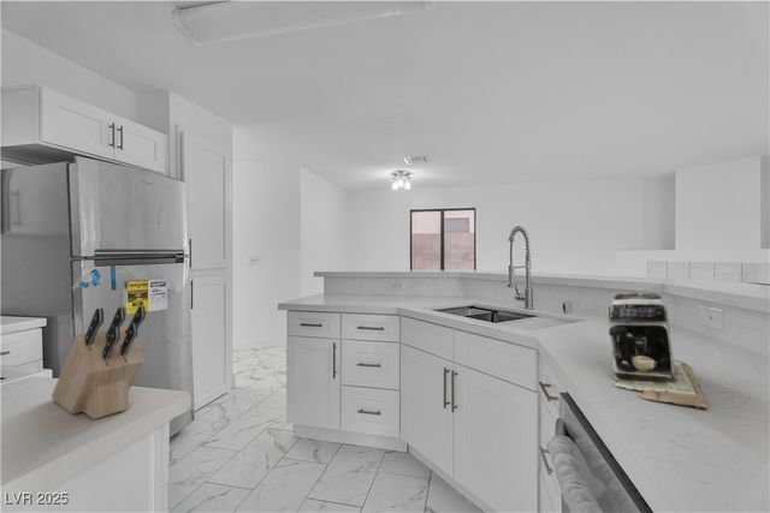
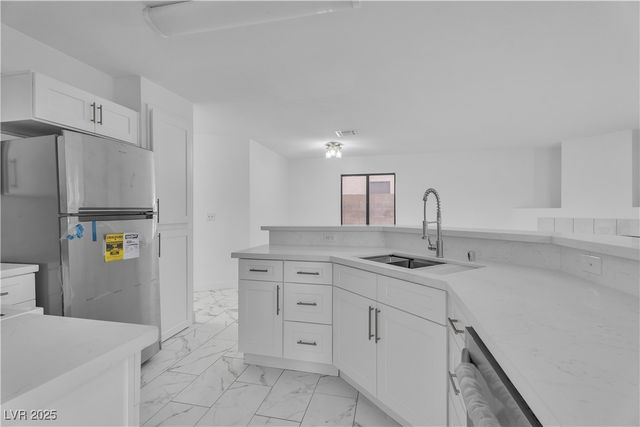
- knife block (99, 354)
- coffee maker (658, 336)
